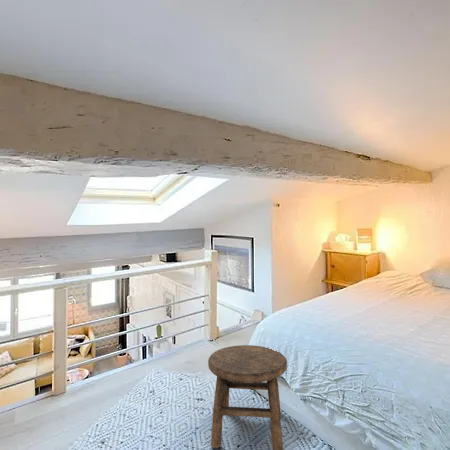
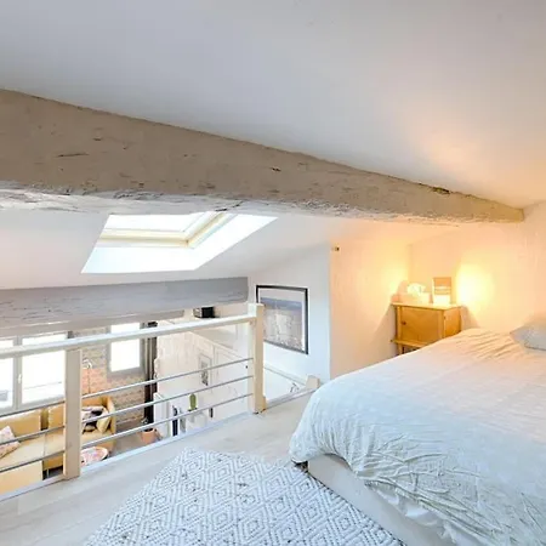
- stool (247, 388)
